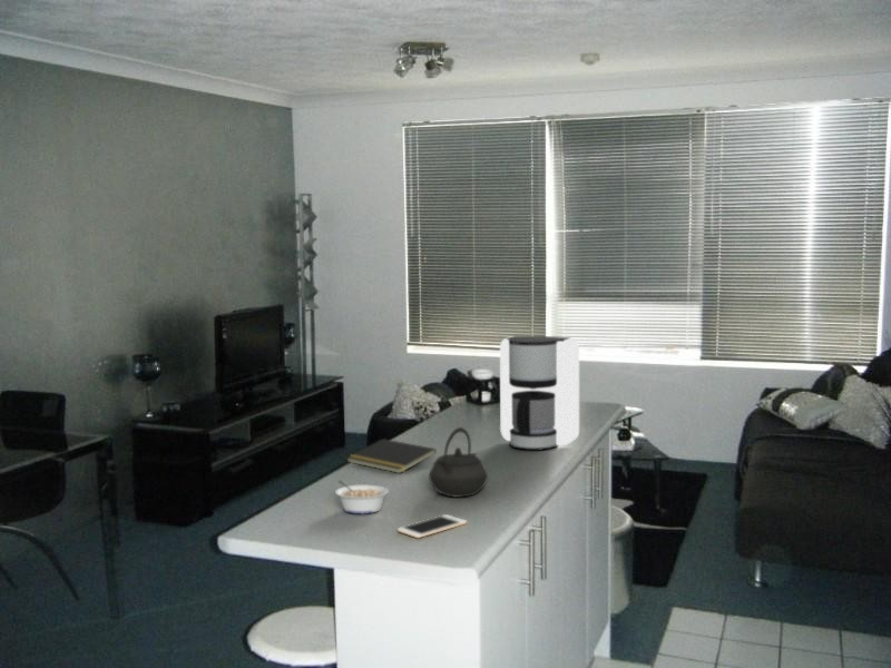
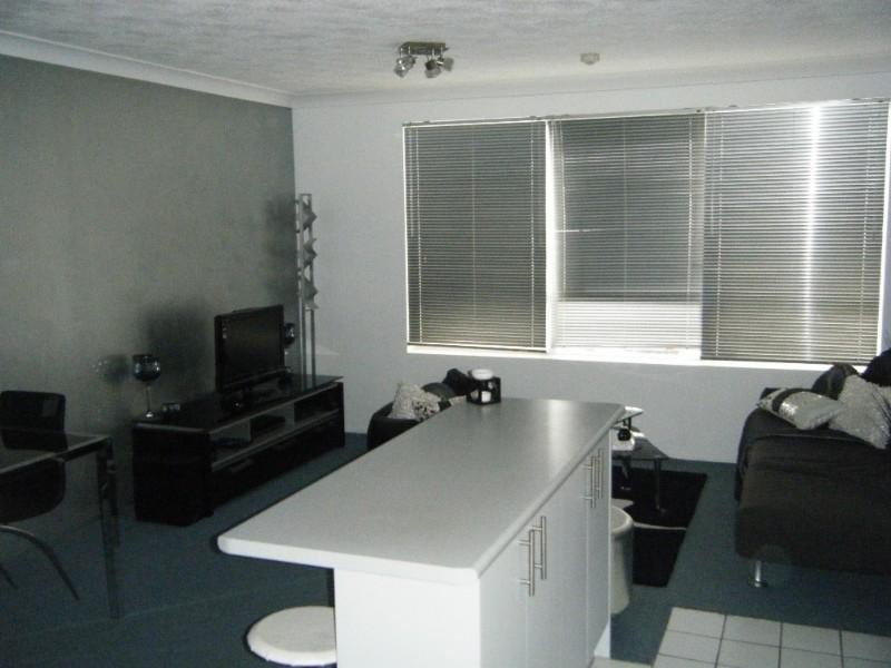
- coffee maker (532, 392)
- kettle (460, 459)
- legume (360, 498)
- notepad (391, 454)
- cell phone (432, 525)
